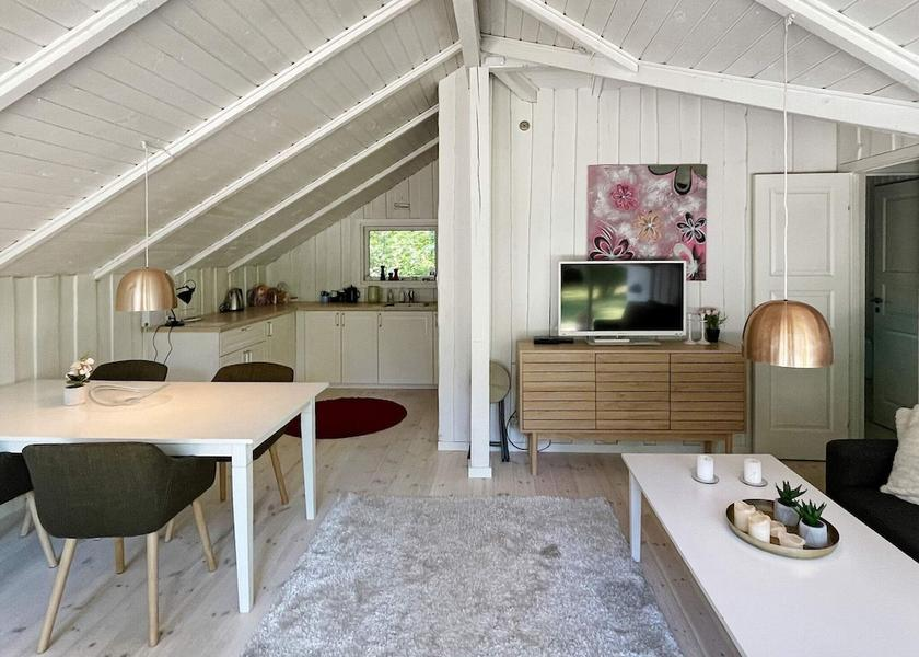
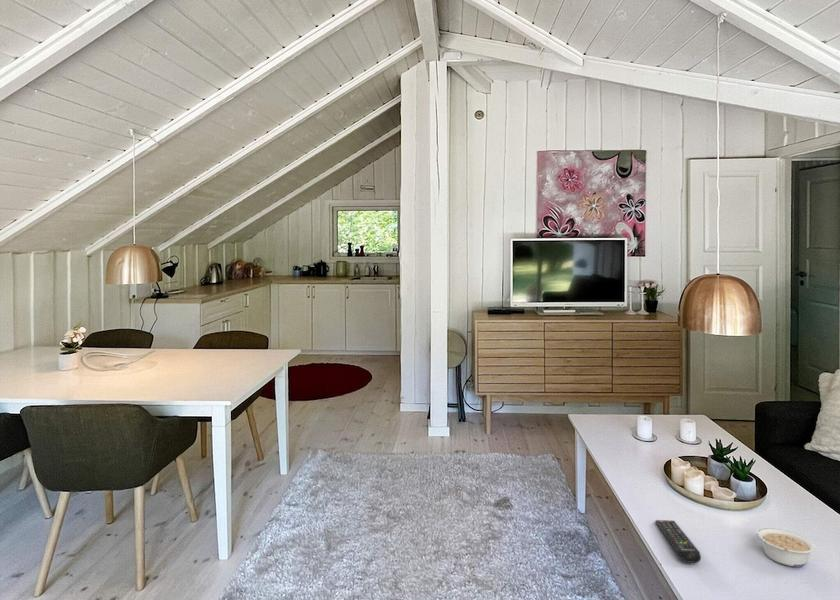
+ remote control (676, 538)
+ legume (786, 547)
